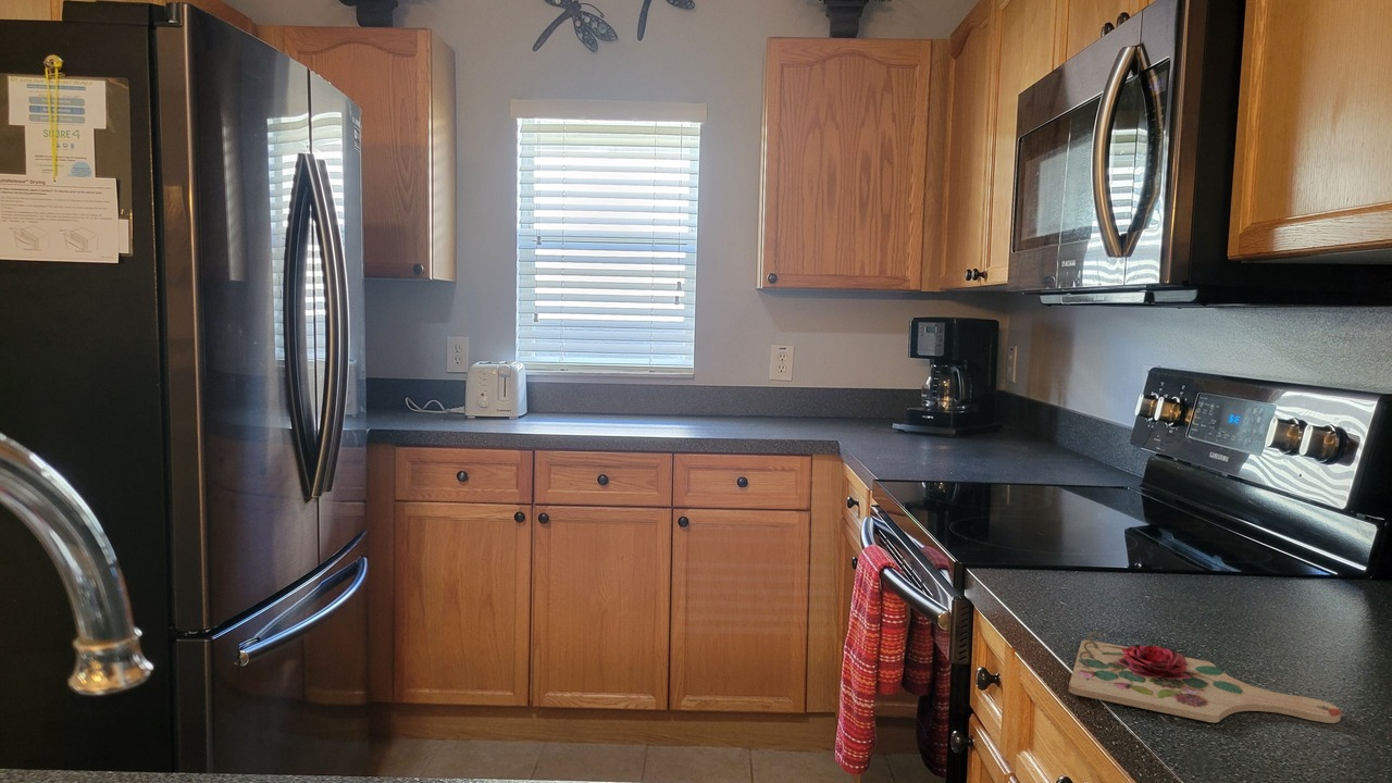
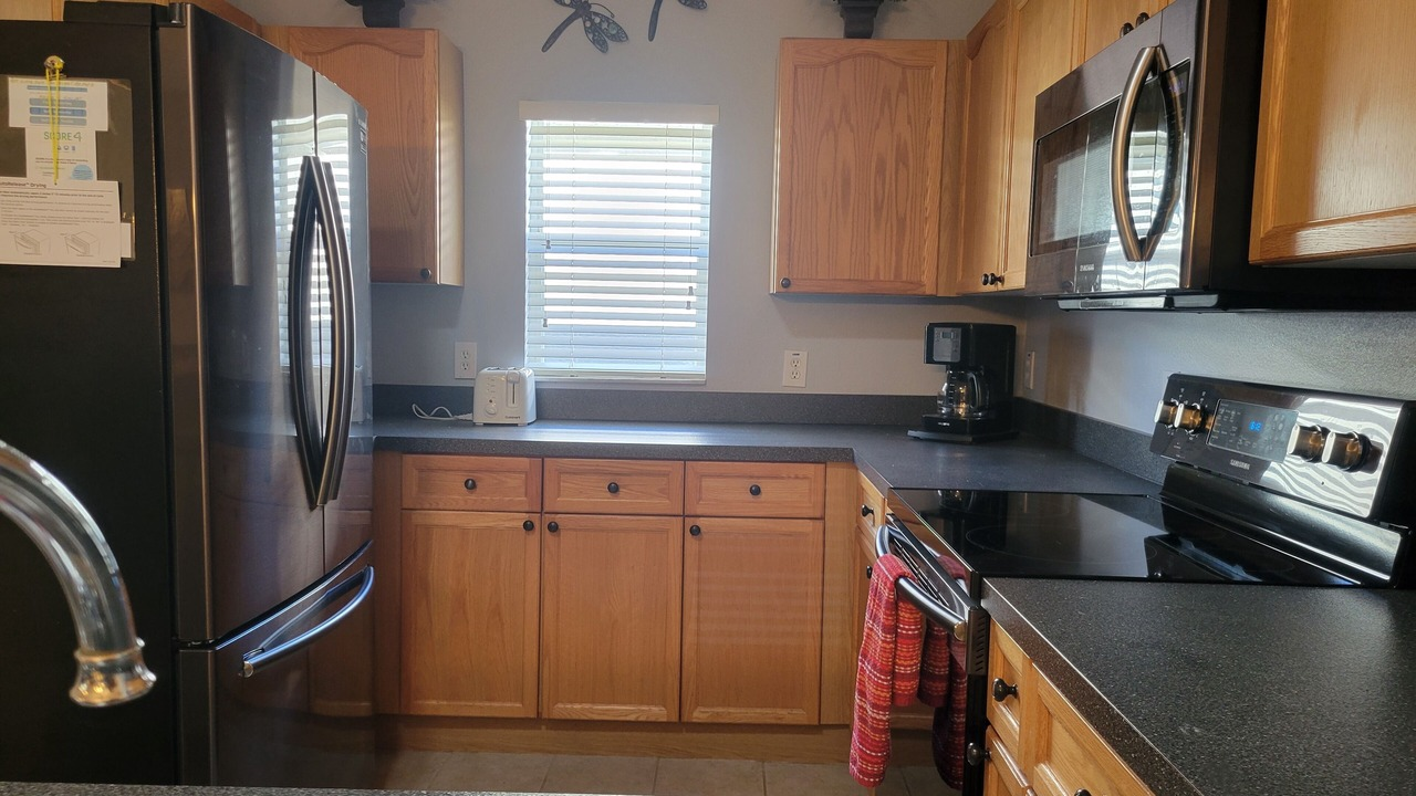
- cutting board (1201, 678)
